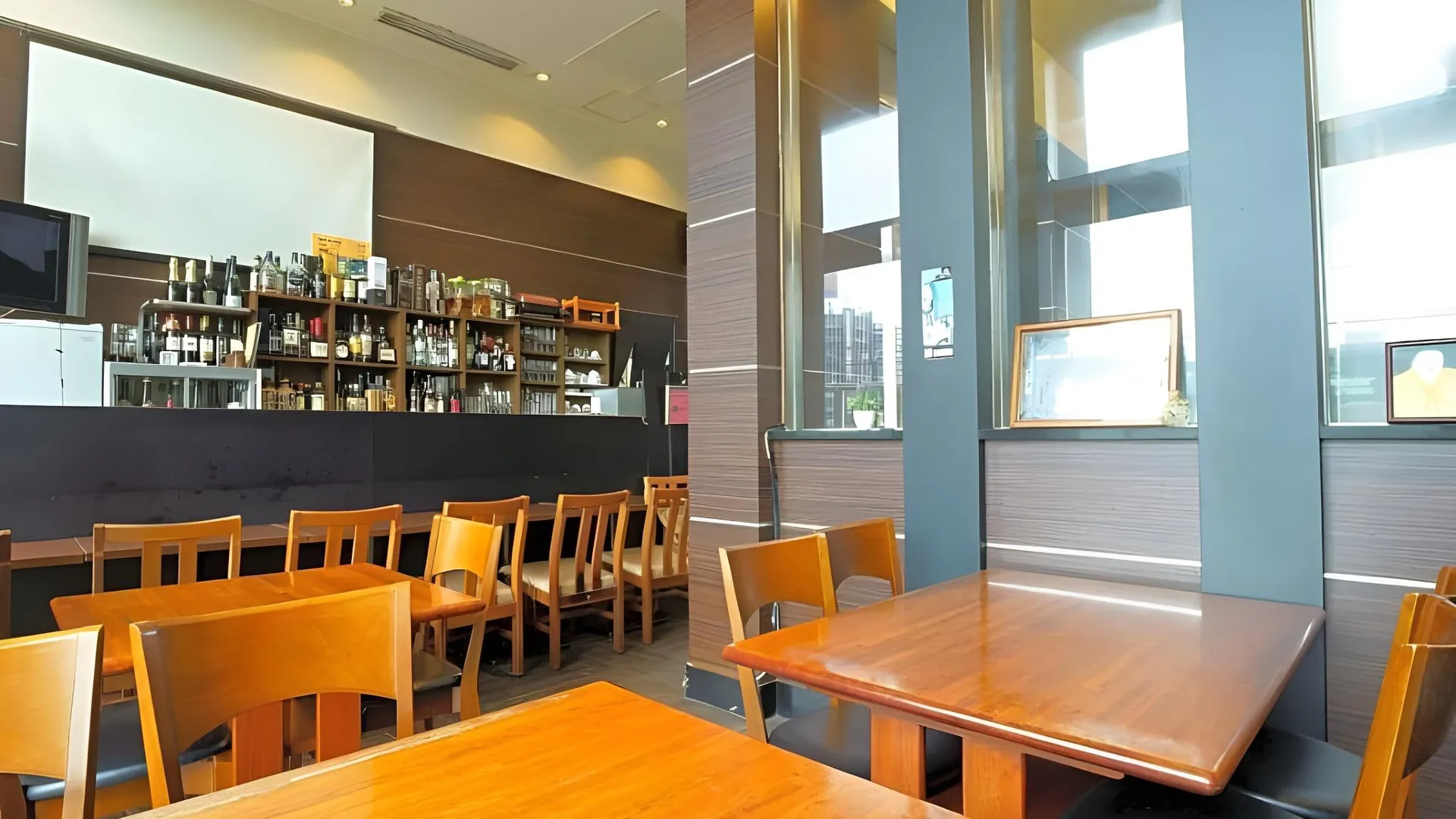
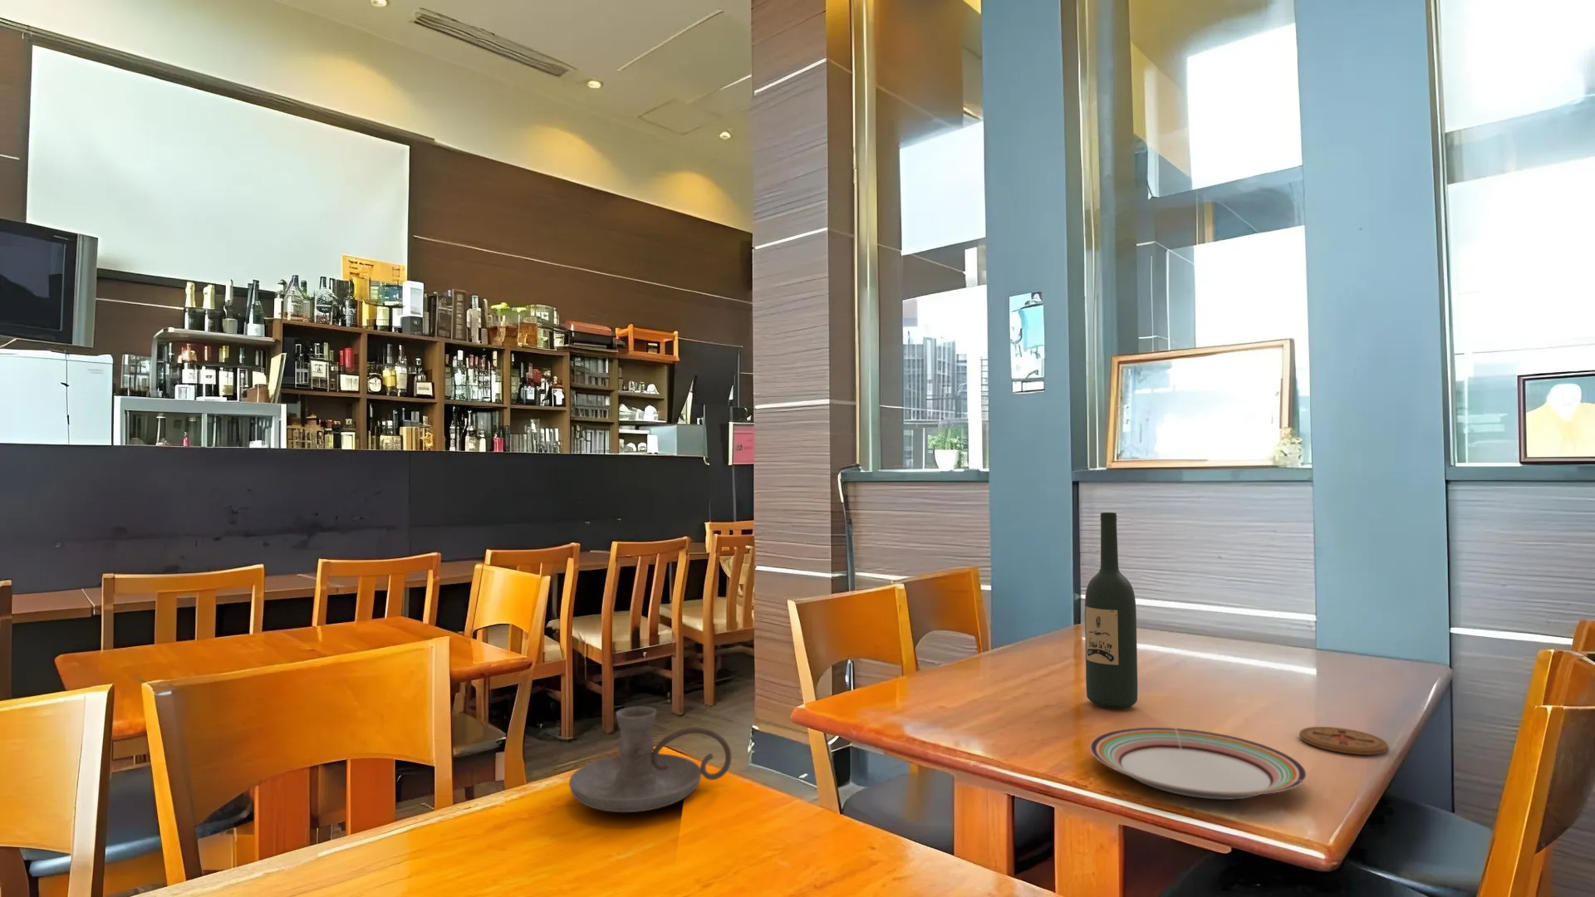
+ plate (1193, 764)
+ coaster (1342, 740)
+ candle holder (652, 754)
+ wine bottle (1110, 608)
